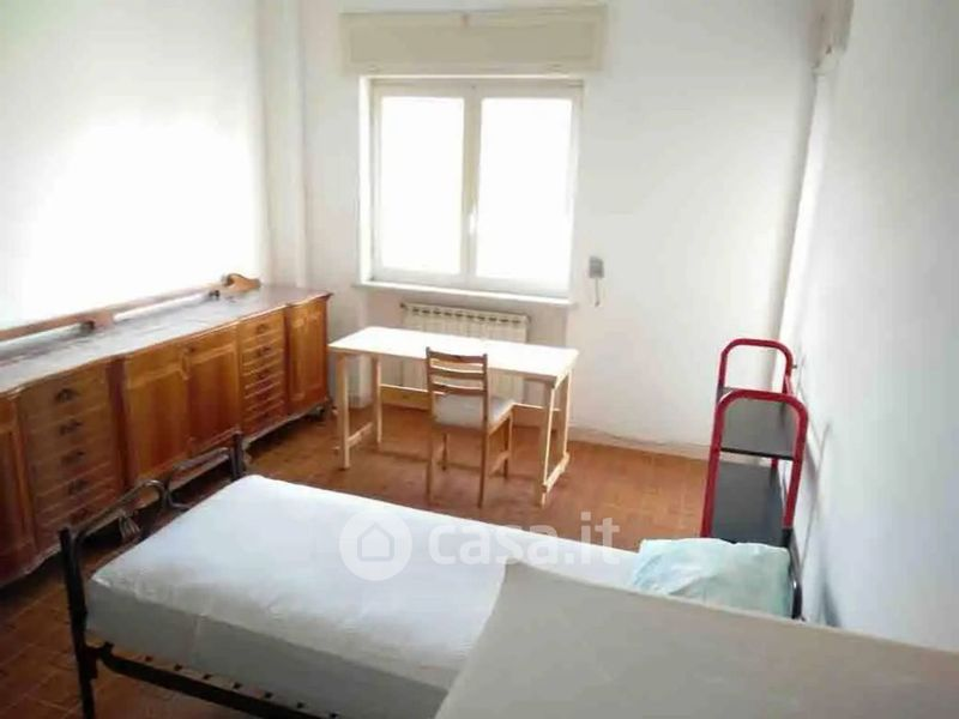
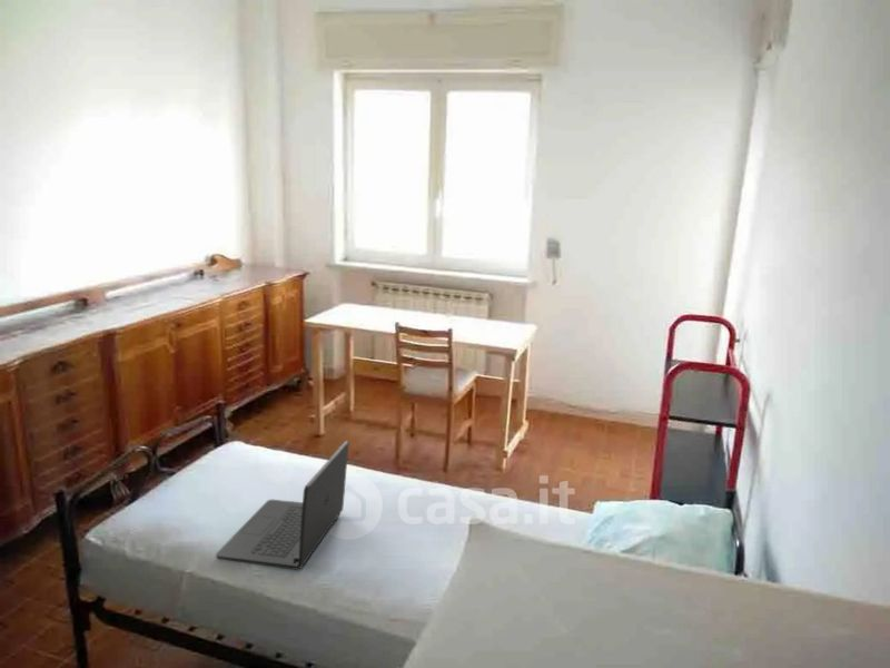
+ laptop (285, 501)
